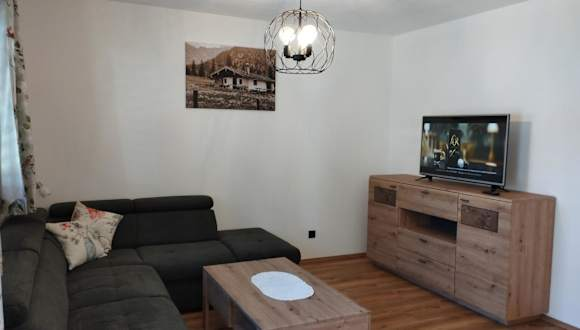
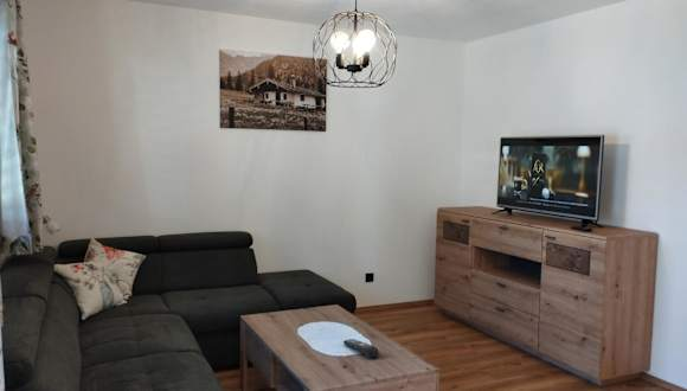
+ remote control (360, 346)
